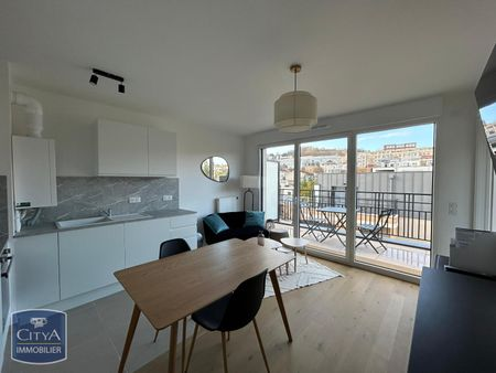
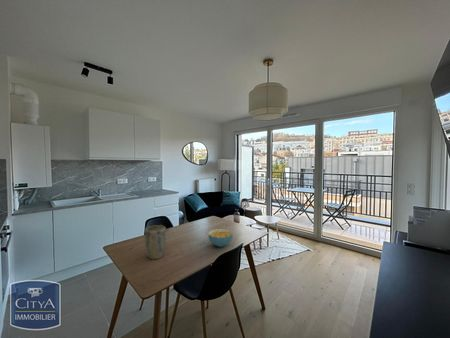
+ plant pot (155, 242)
+ cereal bowl (220, 239)
